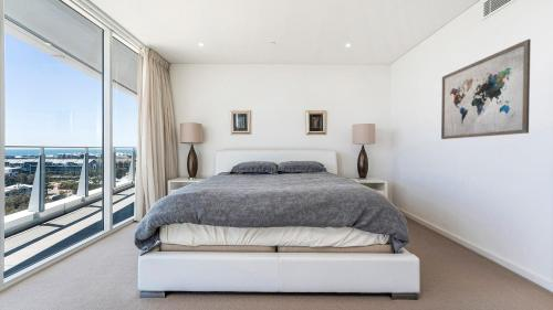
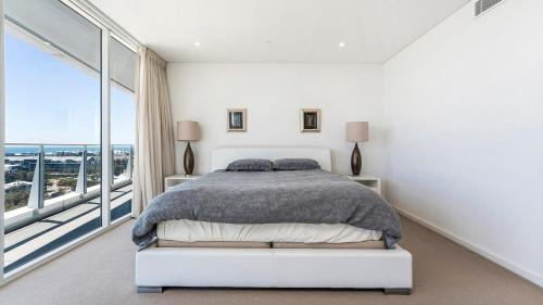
- wall art (477, 99)
